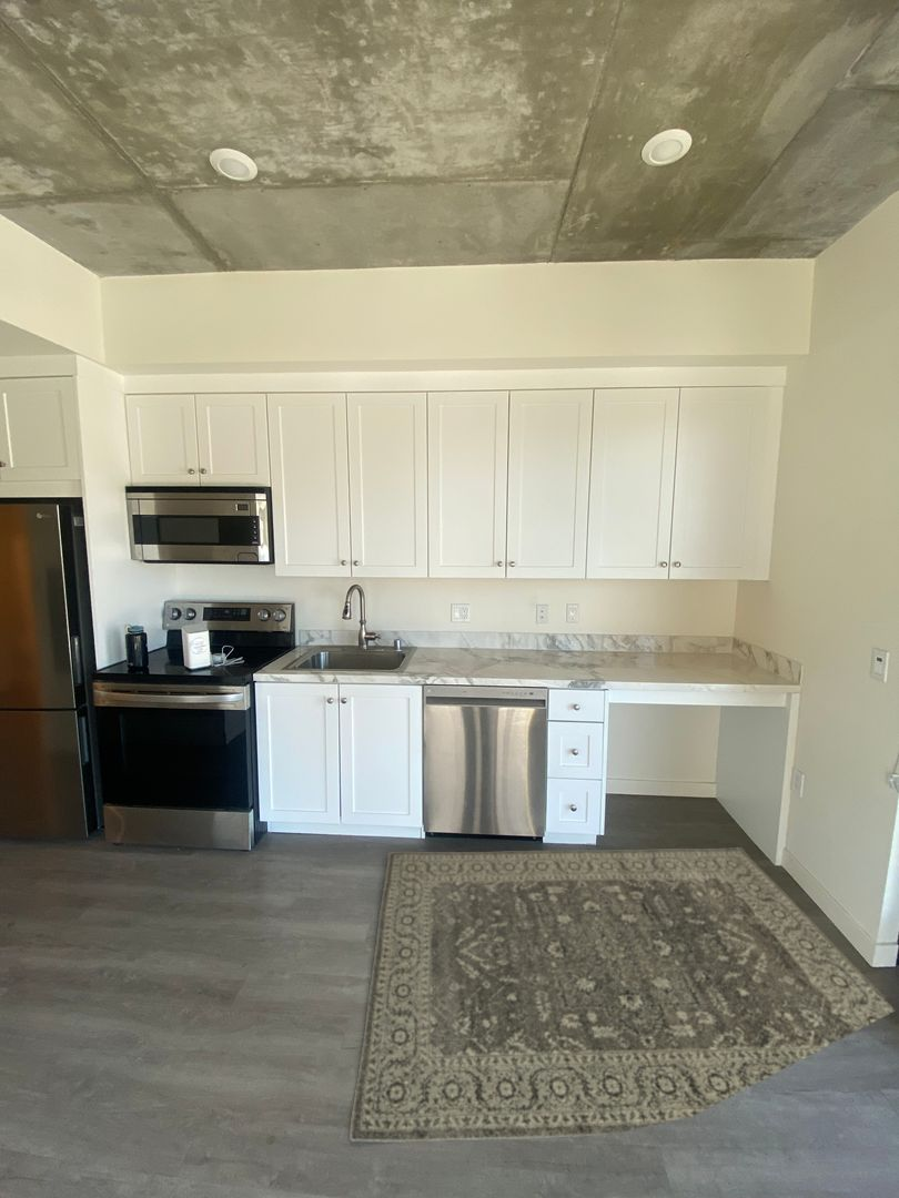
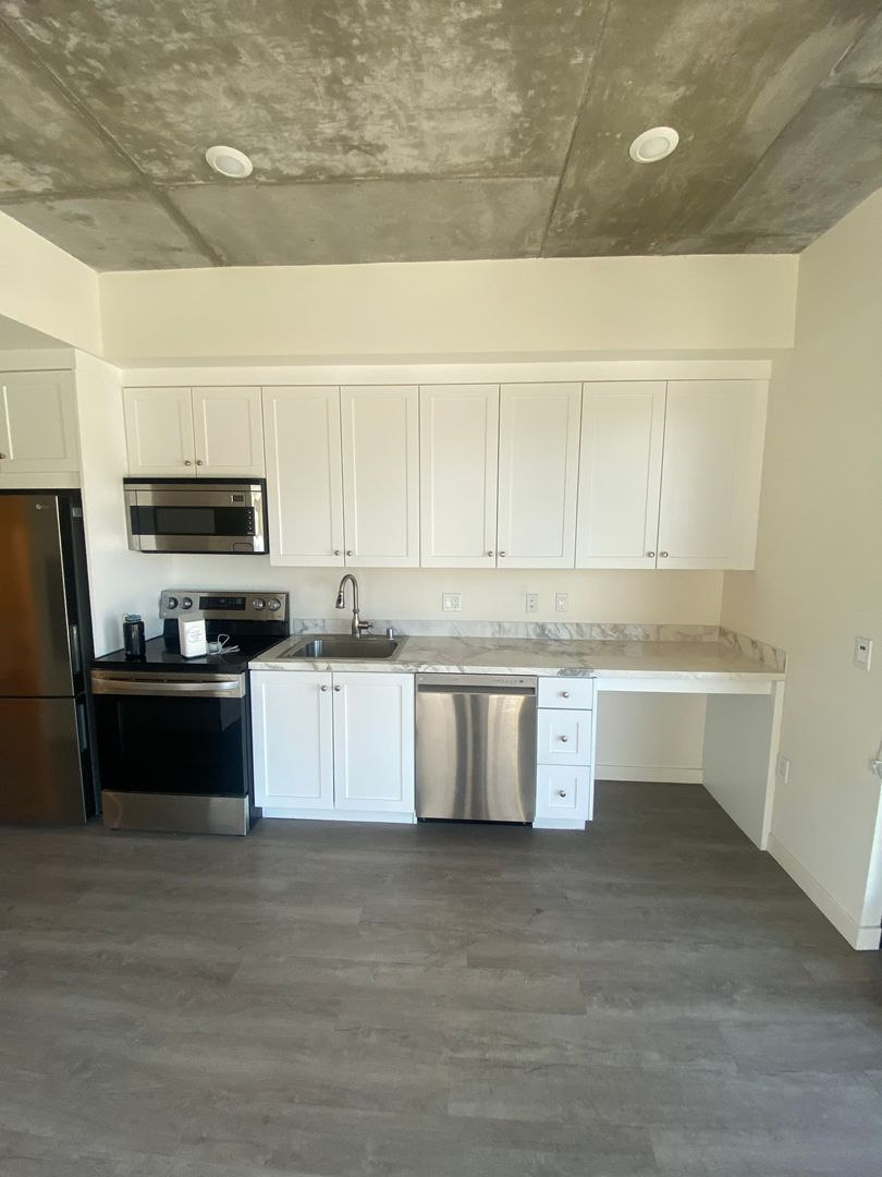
- rug (607, 947)
